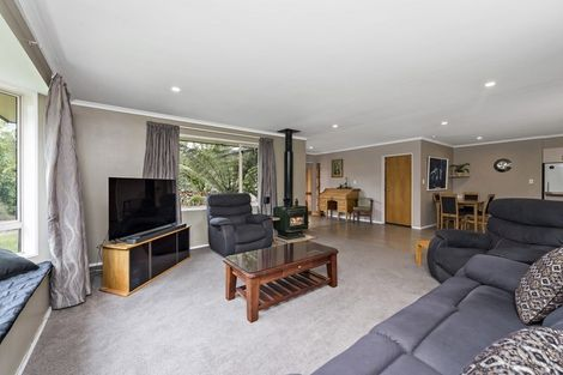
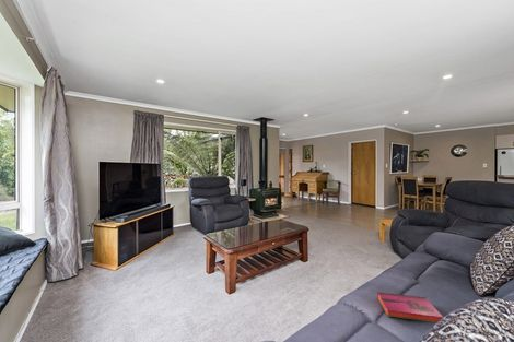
+ hardback book (407, 306)
